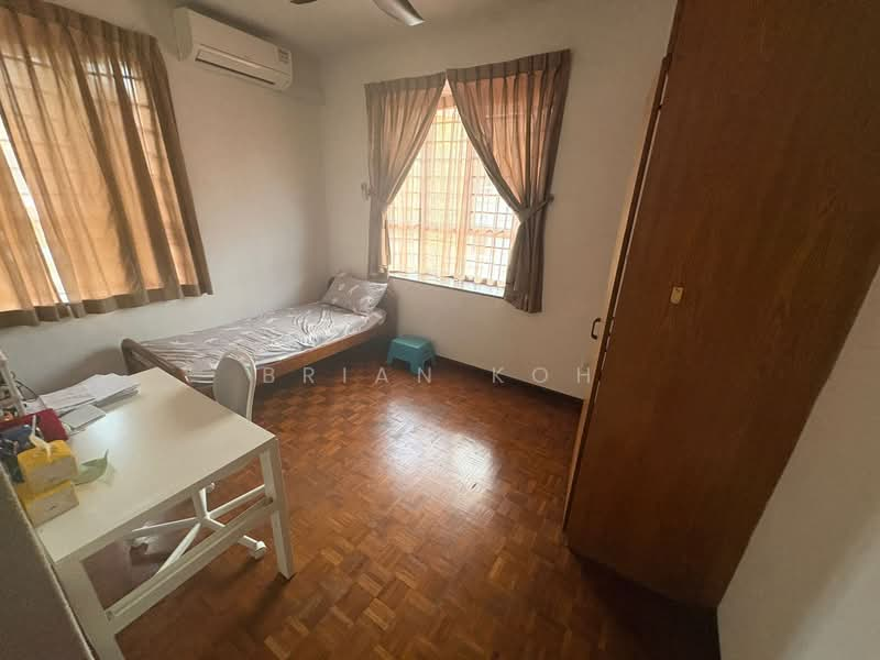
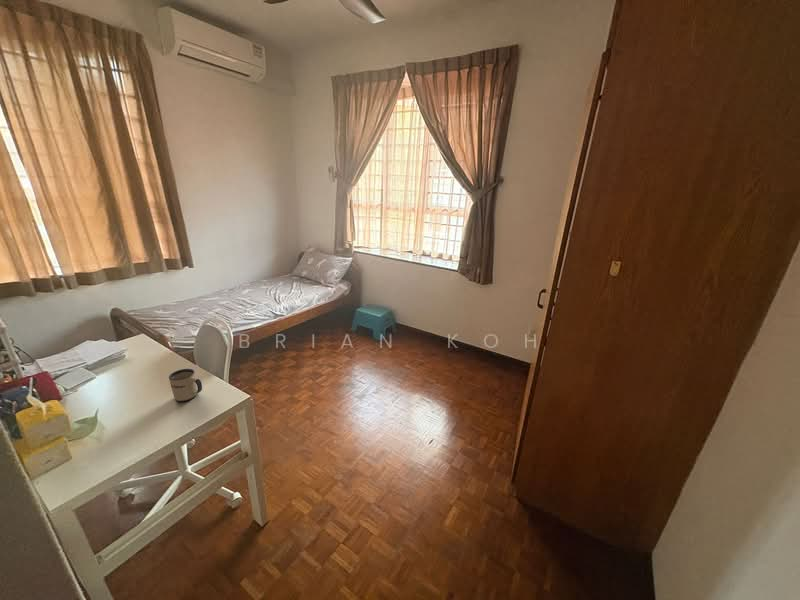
+ mug (187, 386)
